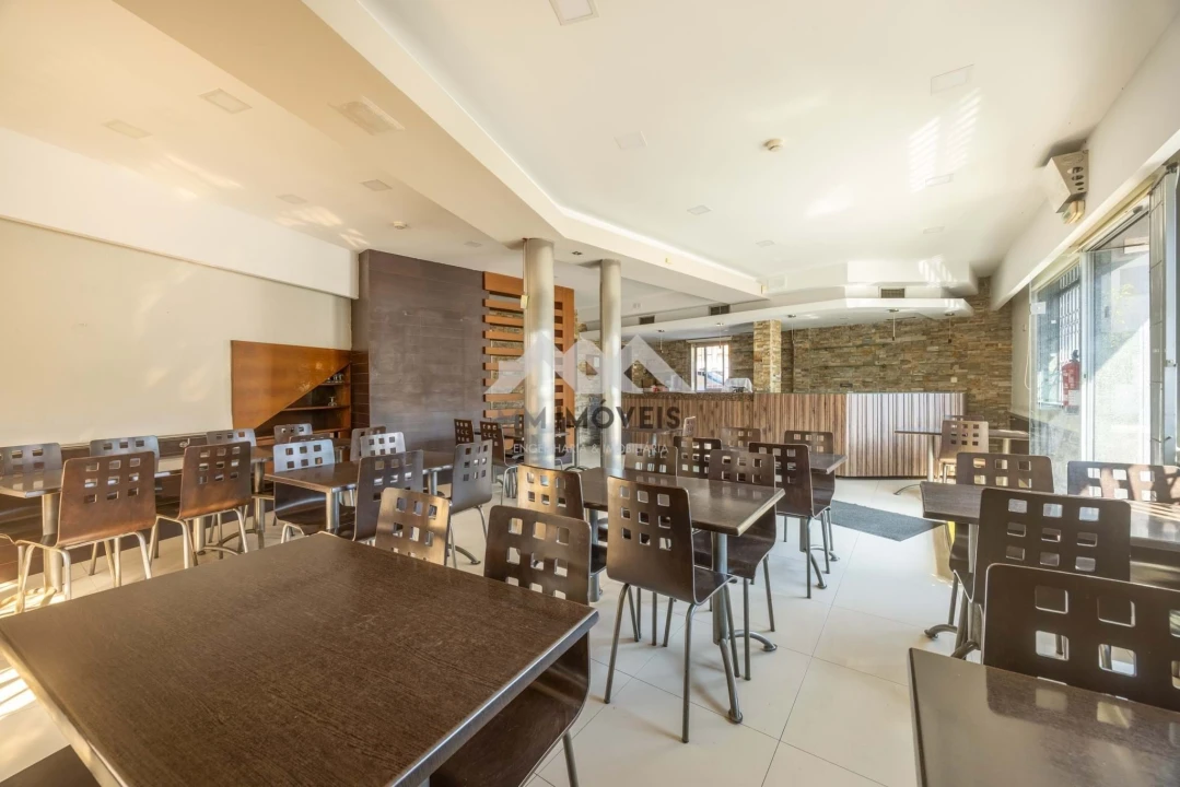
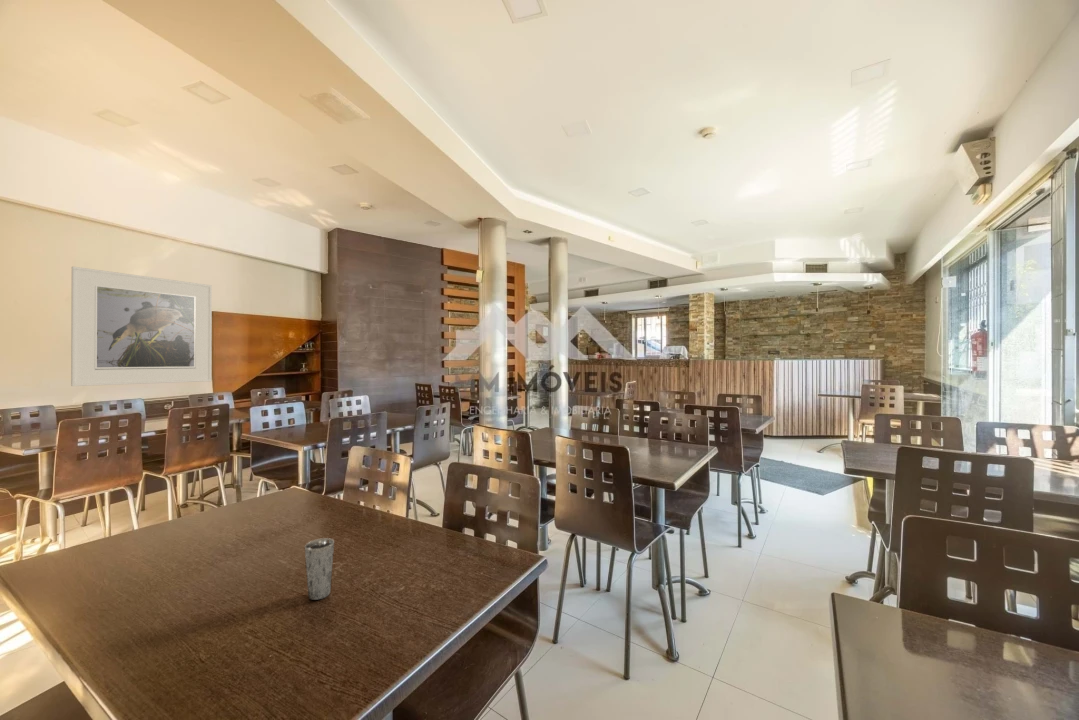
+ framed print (149, 330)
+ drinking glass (319, 569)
